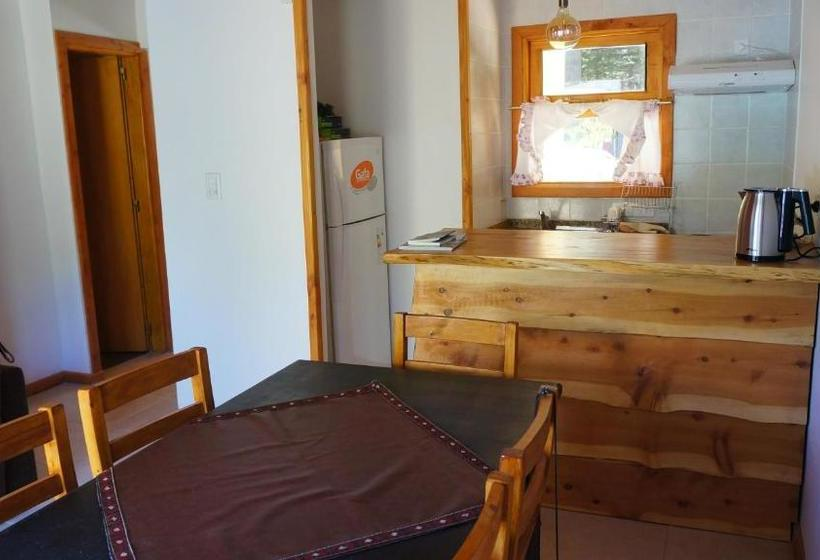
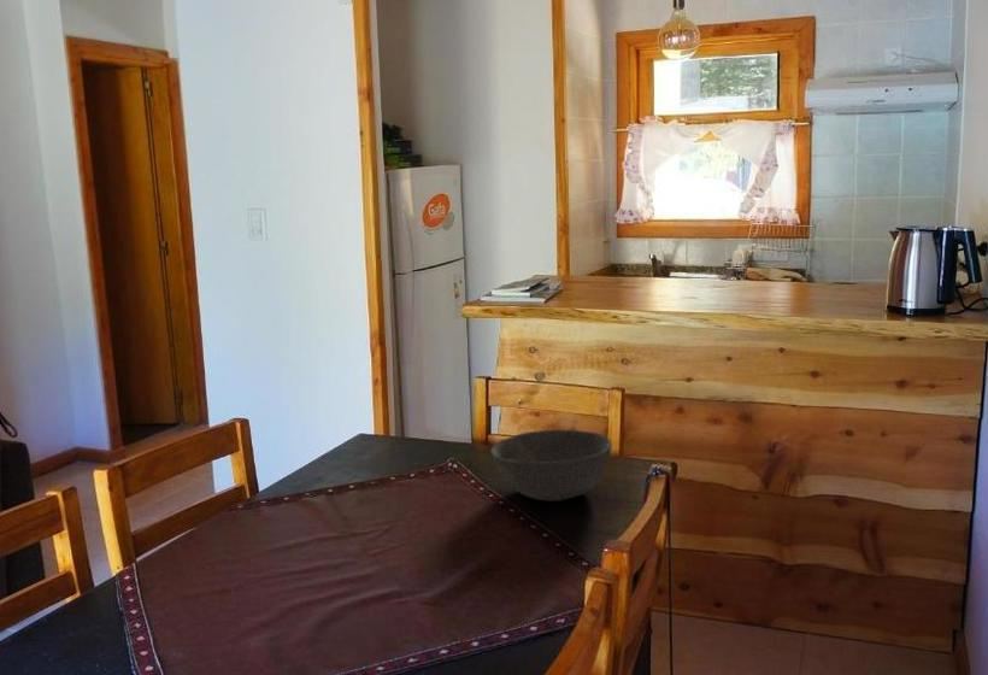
+ bowl (551, 468)
